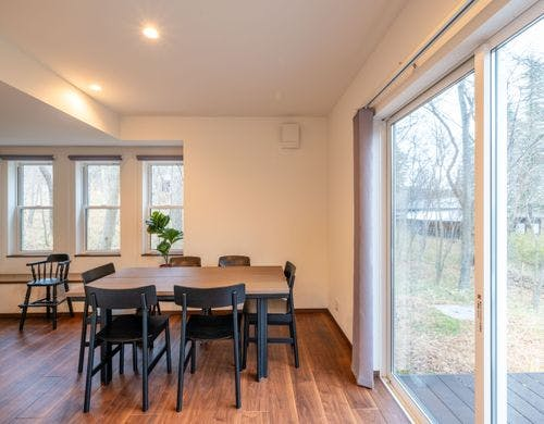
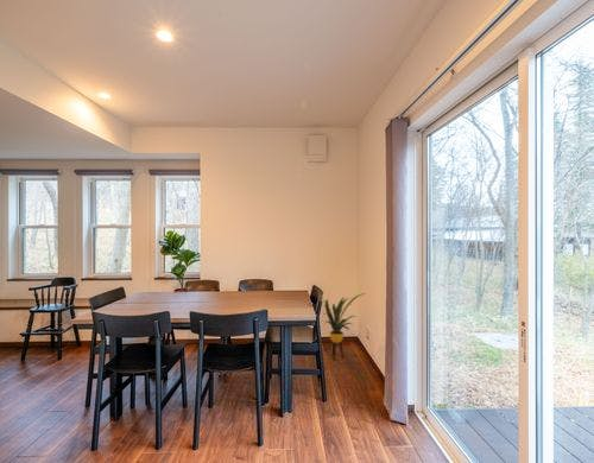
+ house plant (339, 325)
